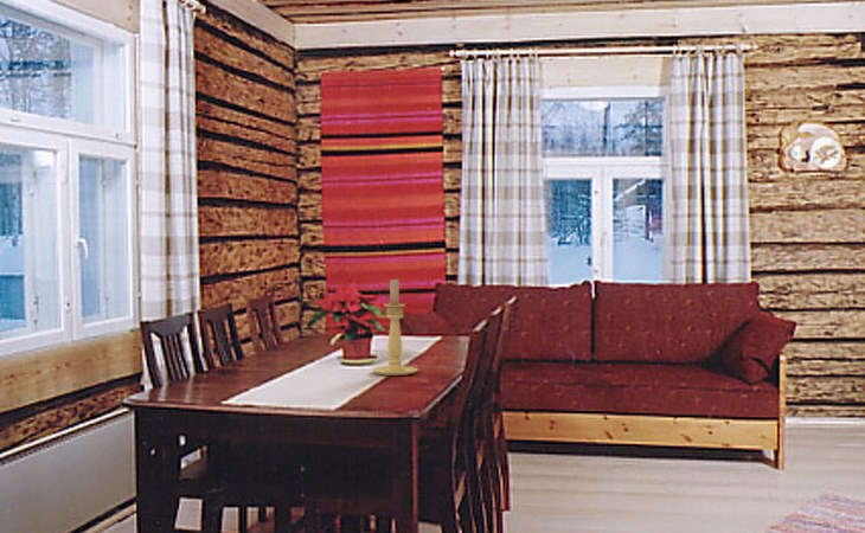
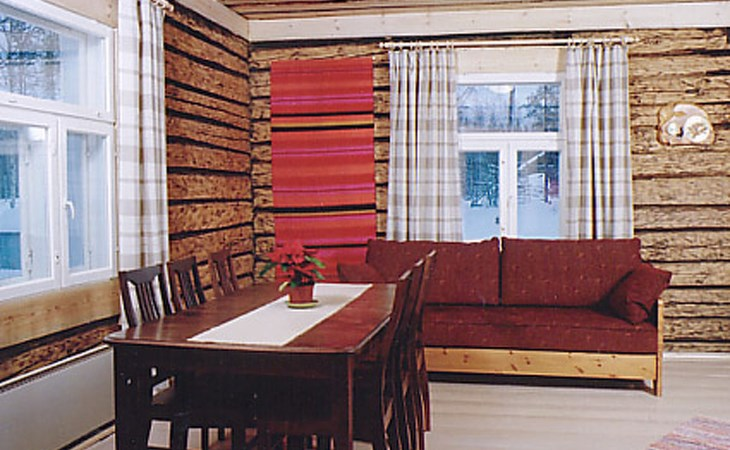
- candle holder (395, 325)
